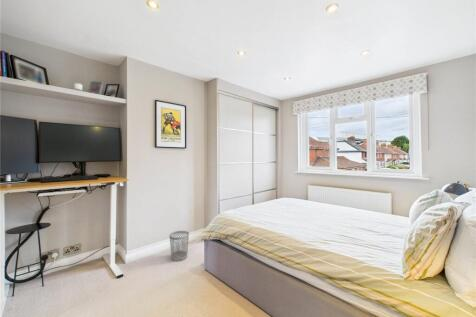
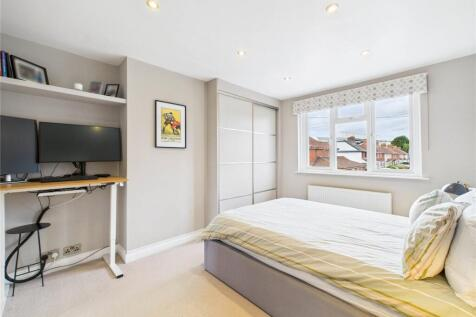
- wastebasket (179, 245)
